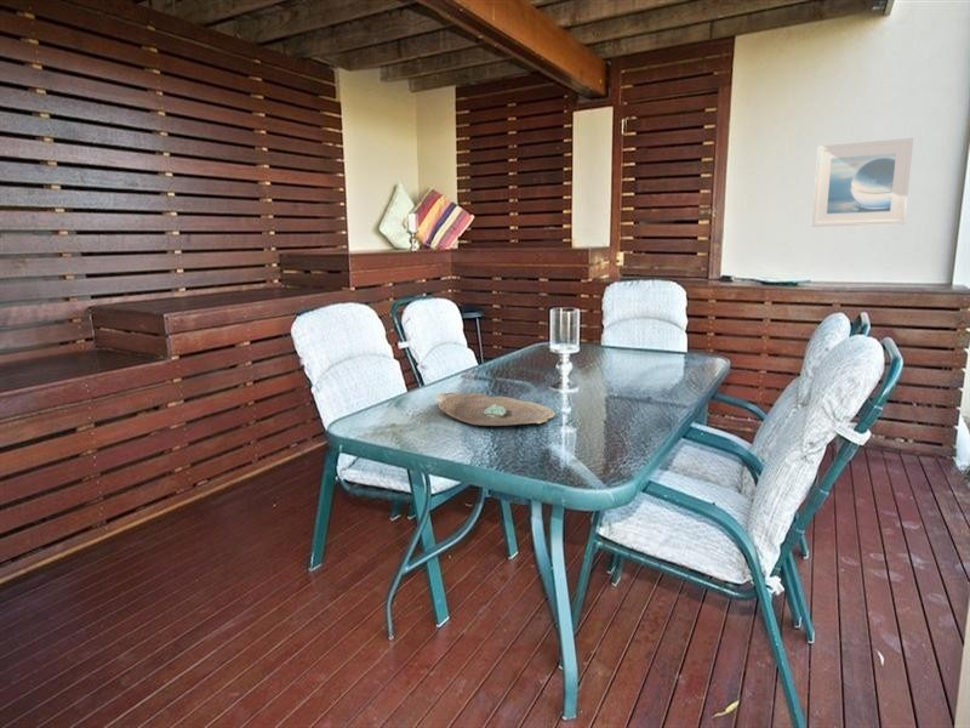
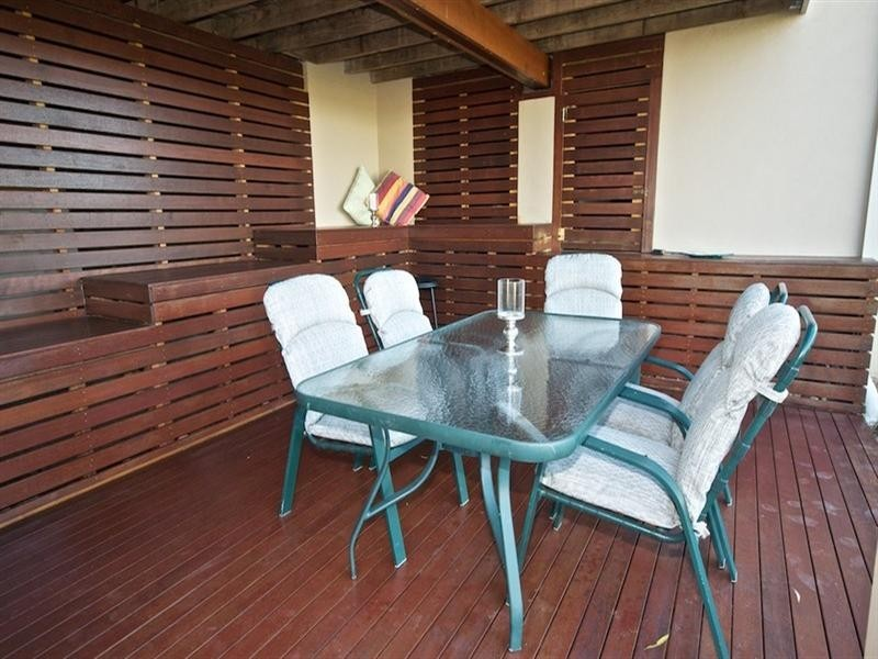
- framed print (860, 184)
- decorative bowl (496, 406)
